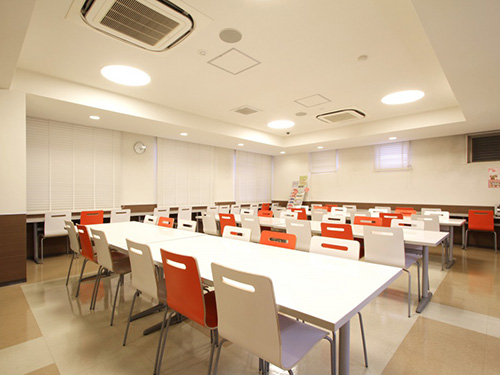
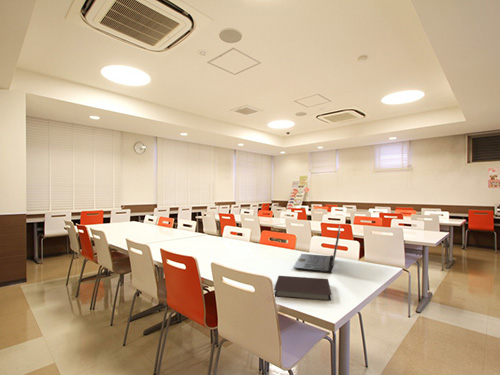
+ notebook (302, 286)
+ laptop computer (318, 255)
